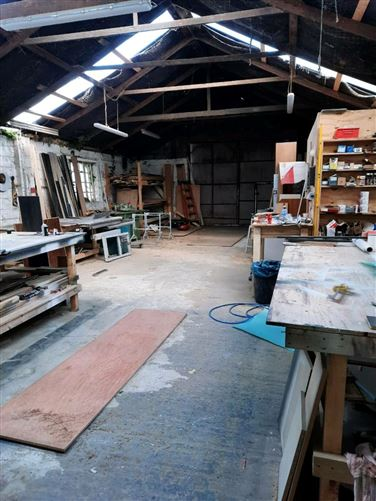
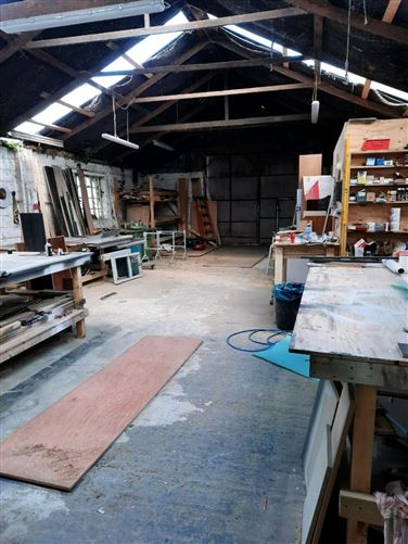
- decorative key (333, 287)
